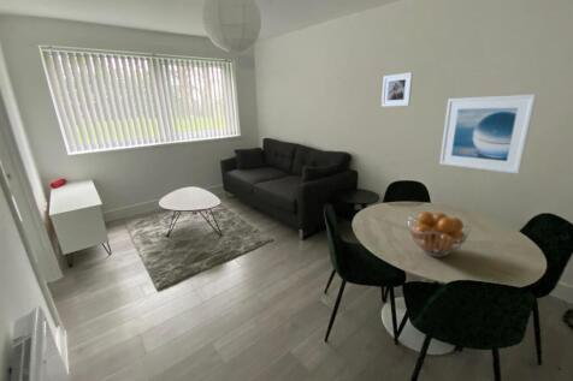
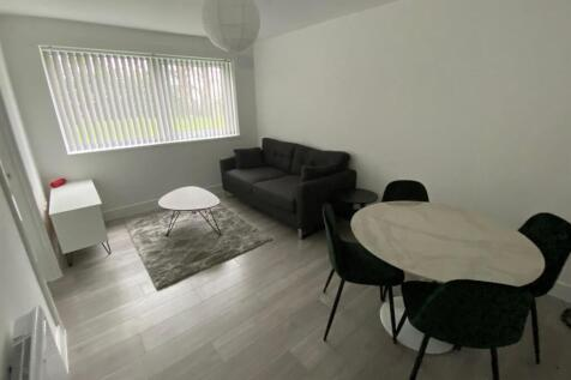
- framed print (482, 133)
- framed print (396, 90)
- fruit basket (436, 233)
